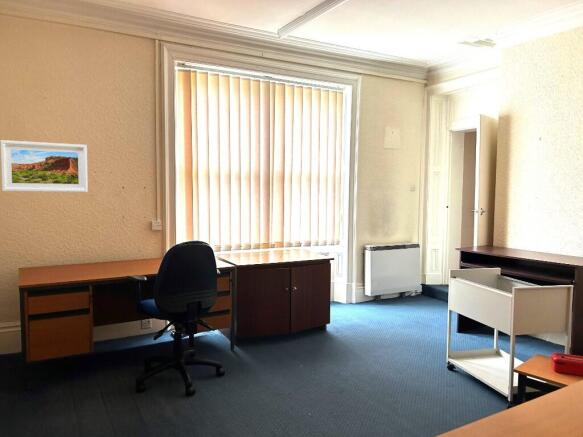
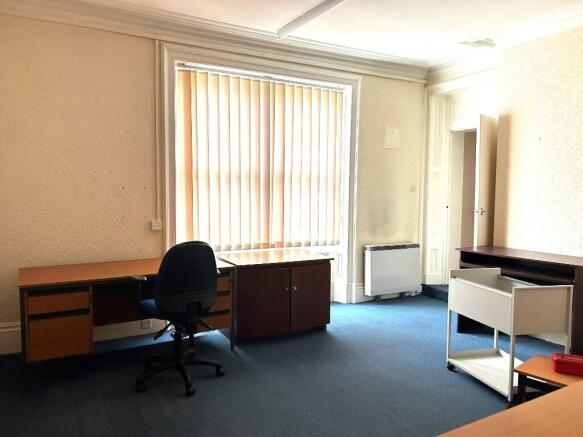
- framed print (46, 167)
